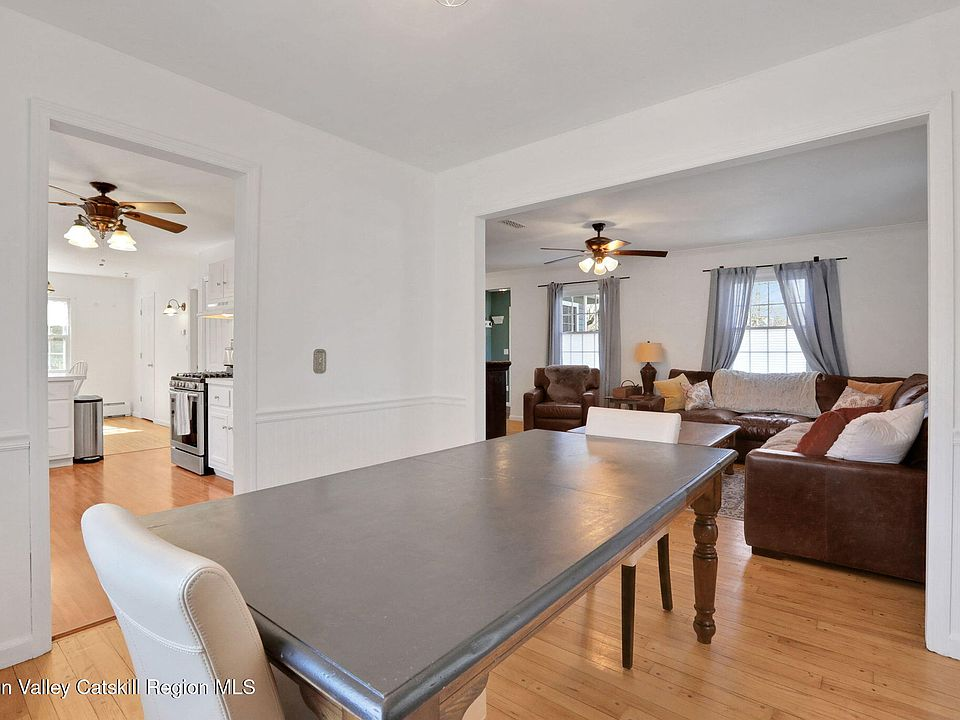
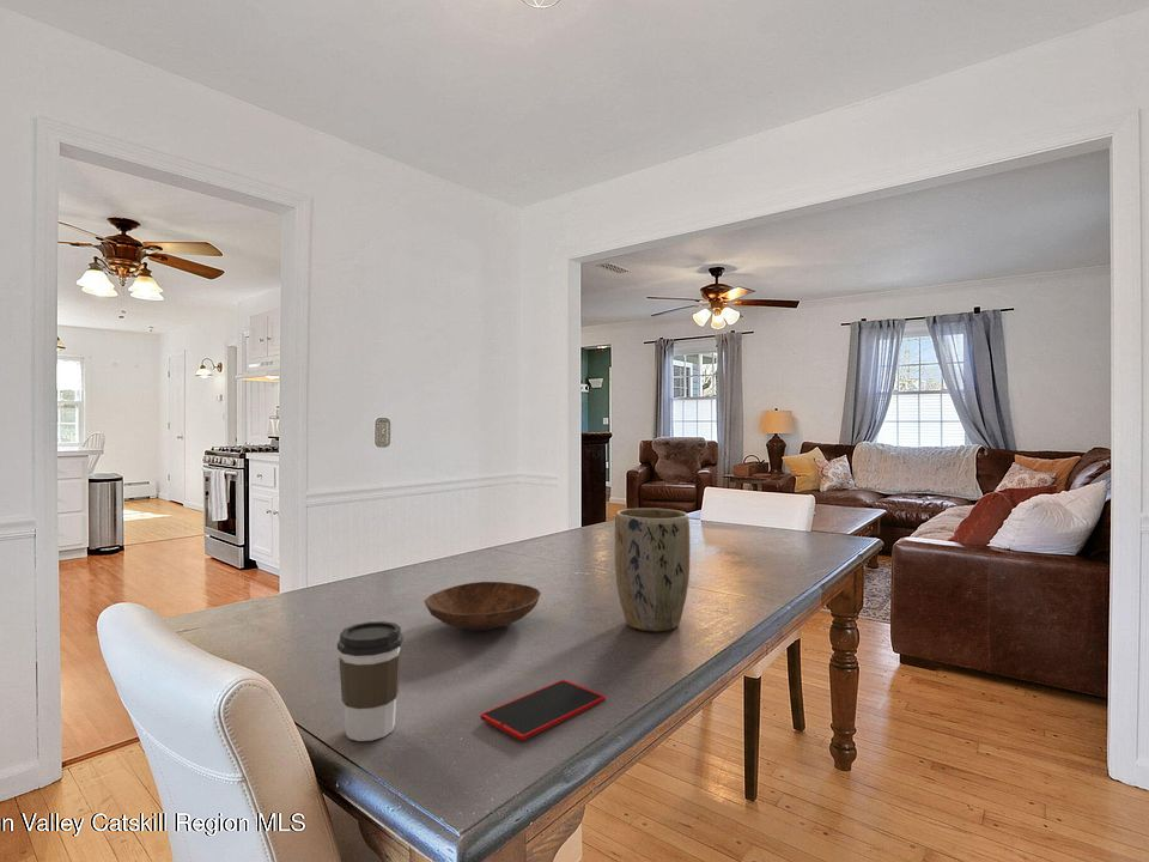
+ smartphone (545, 706)
+ bowl (484, 609)
+ coffee cup (370, 679)
+ plant pot (651, 567)
